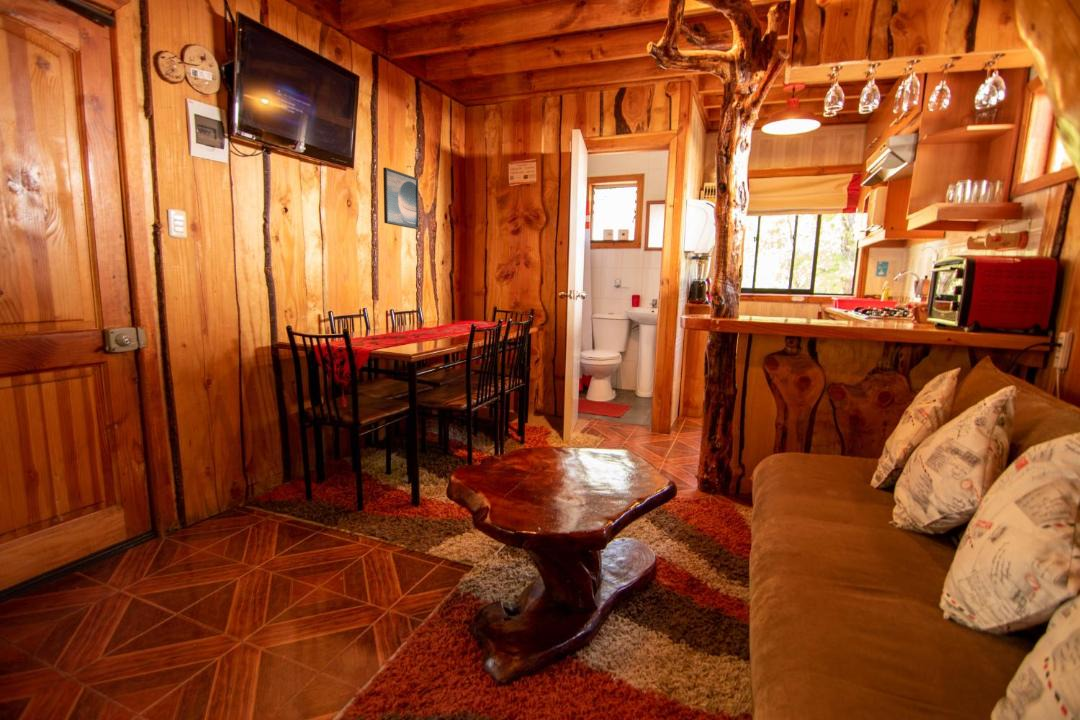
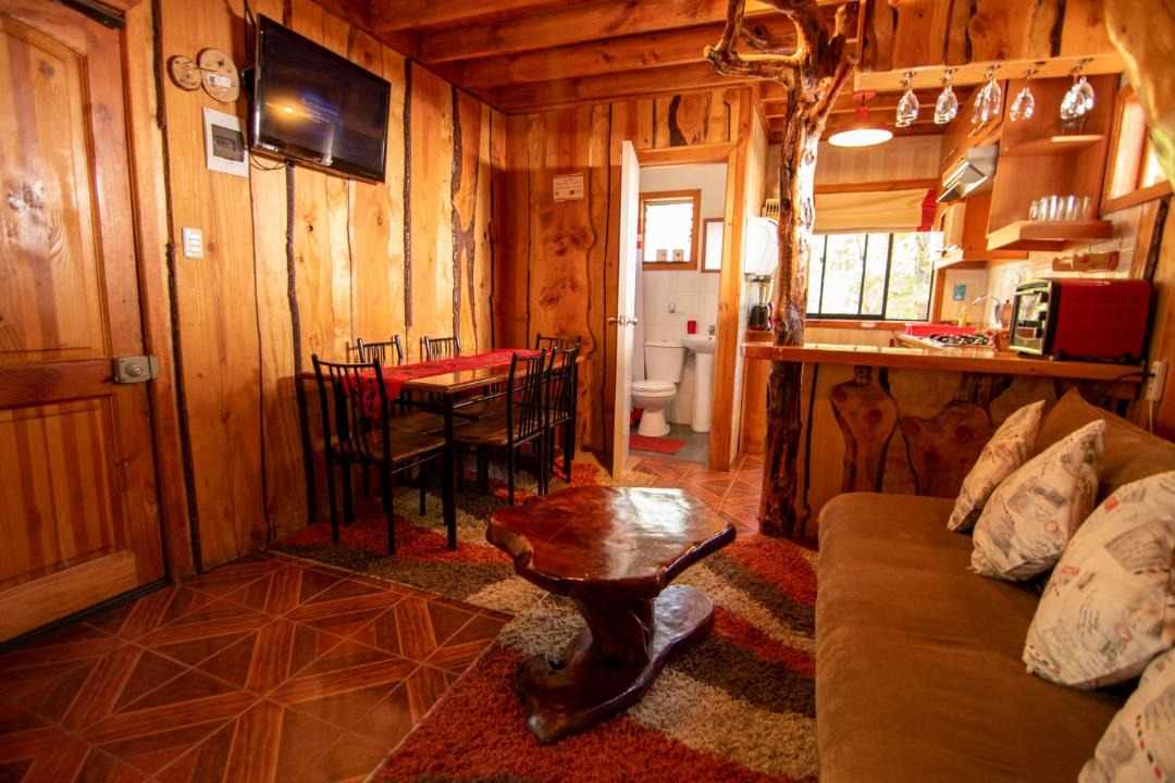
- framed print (401, 199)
